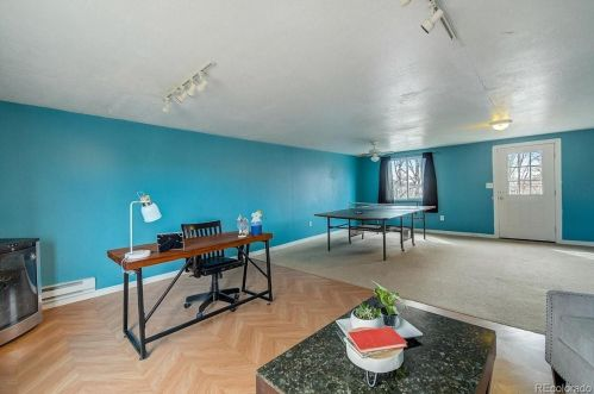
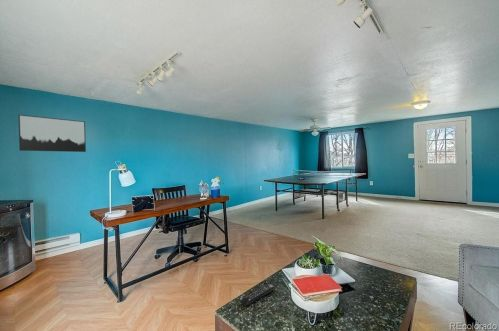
+ wall art (54, 134)
+ remote control (259, 293)
